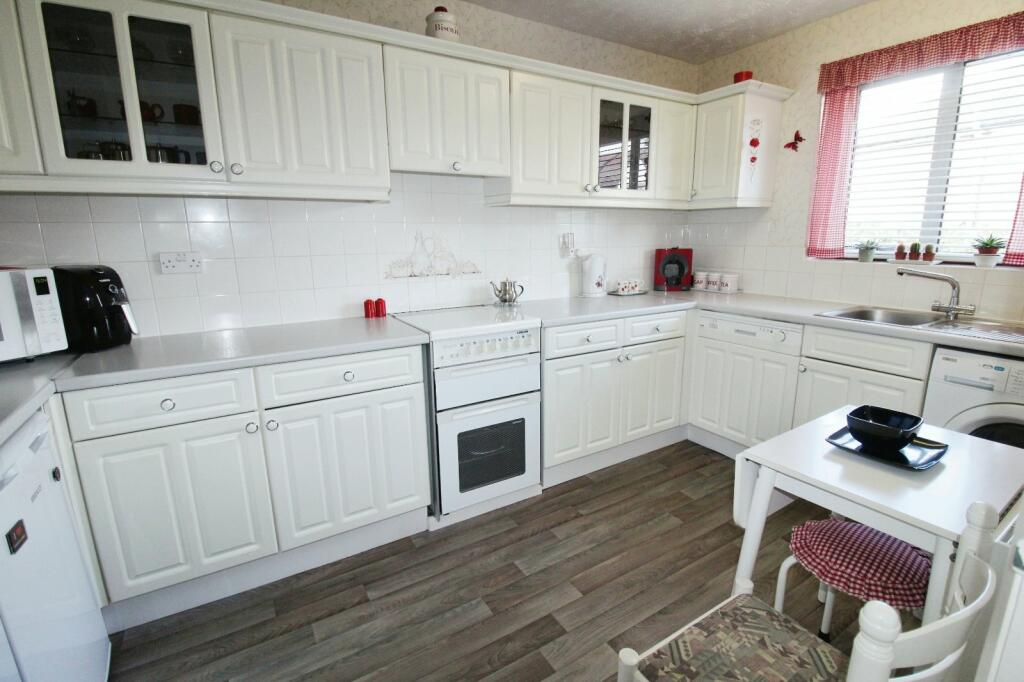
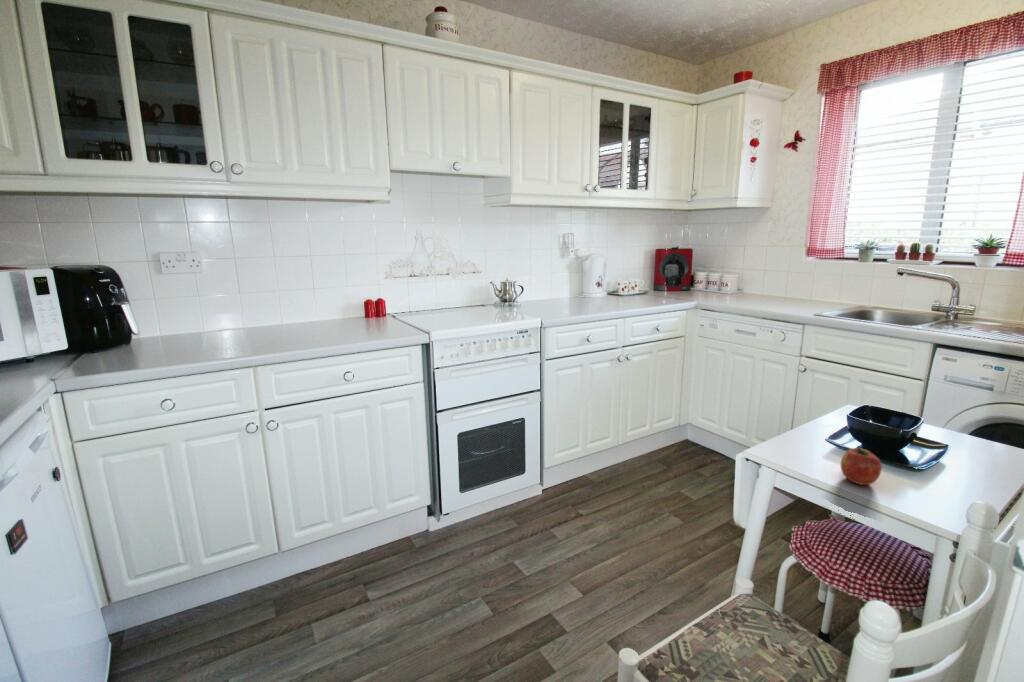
+ apple (860, 464)
